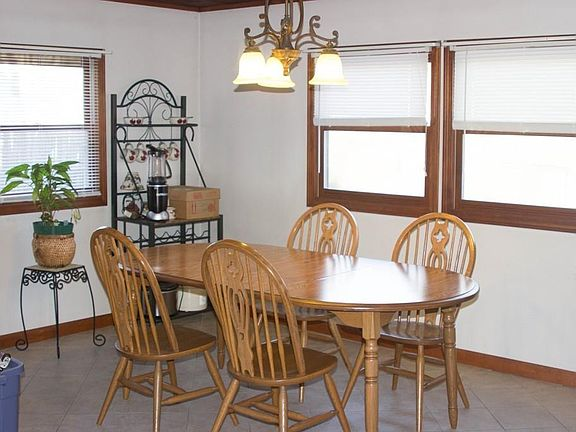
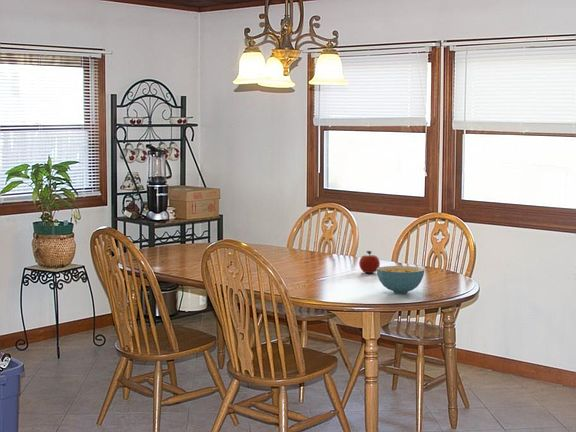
+ fruit (369, 261)
+ cereal bowl (400, 280)
